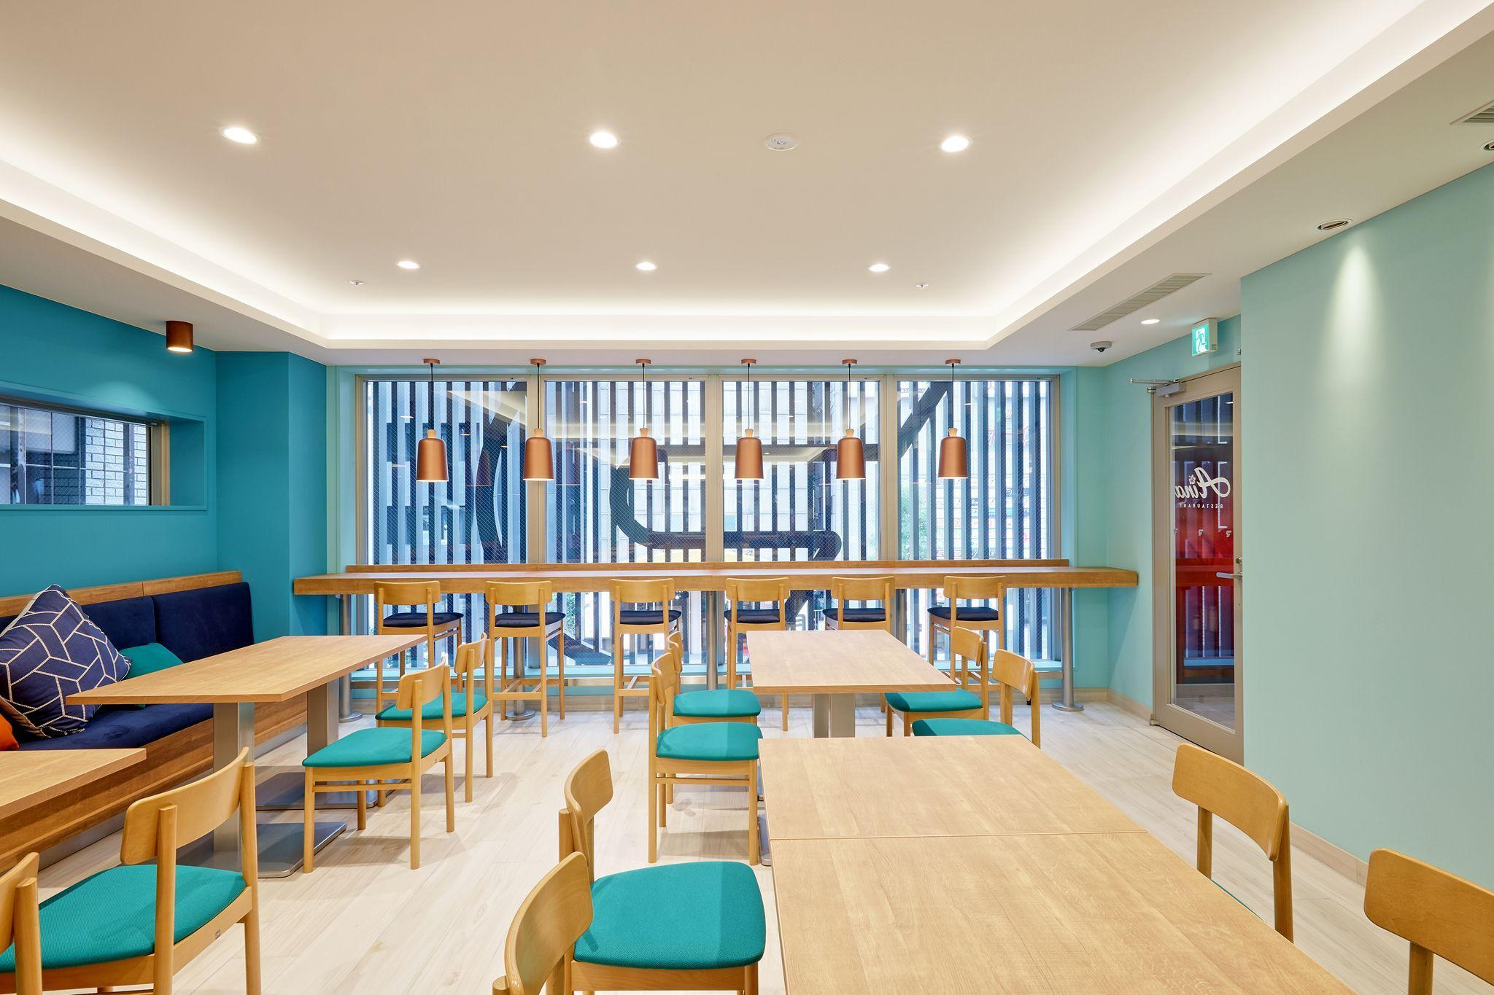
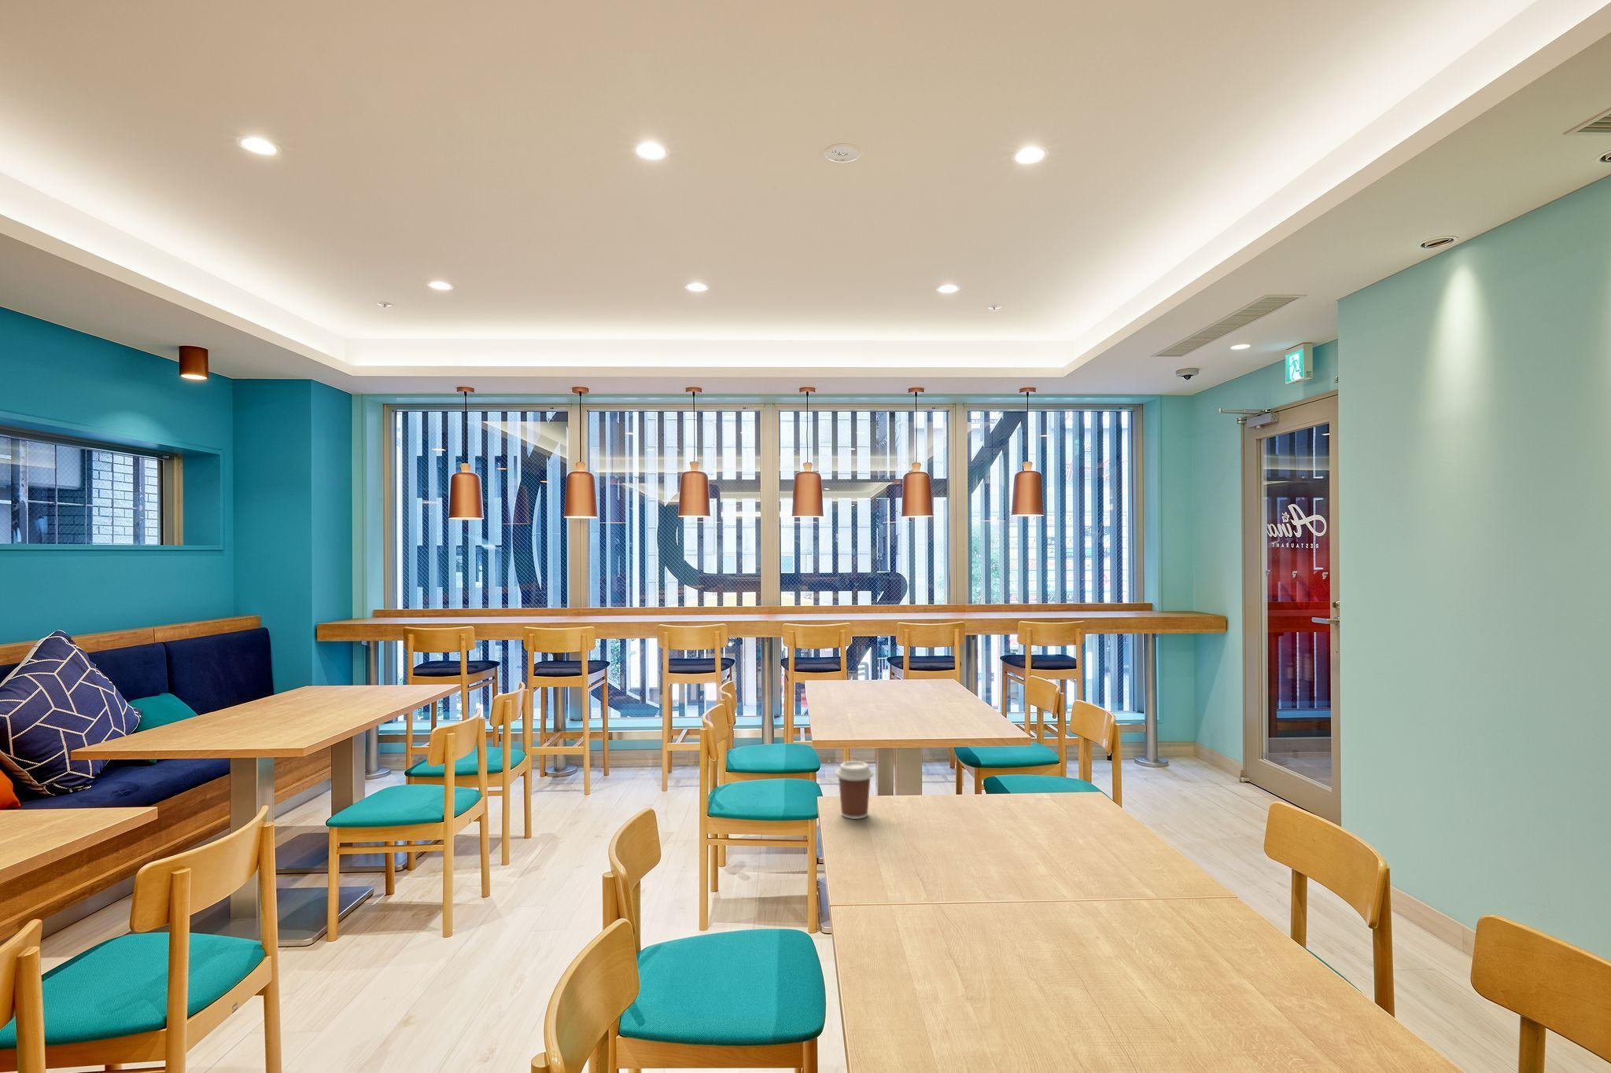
+ coffee cup (854, 789)
